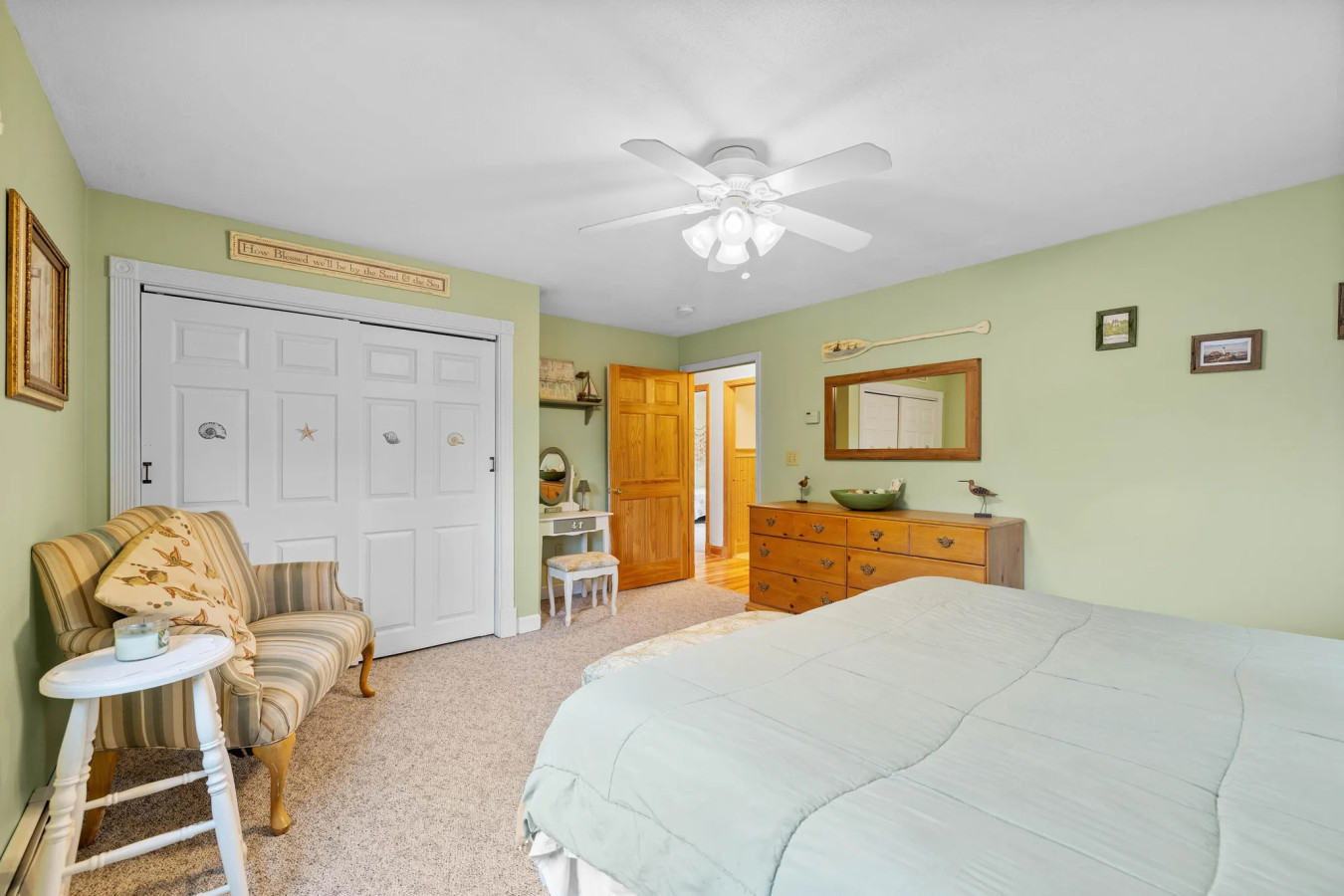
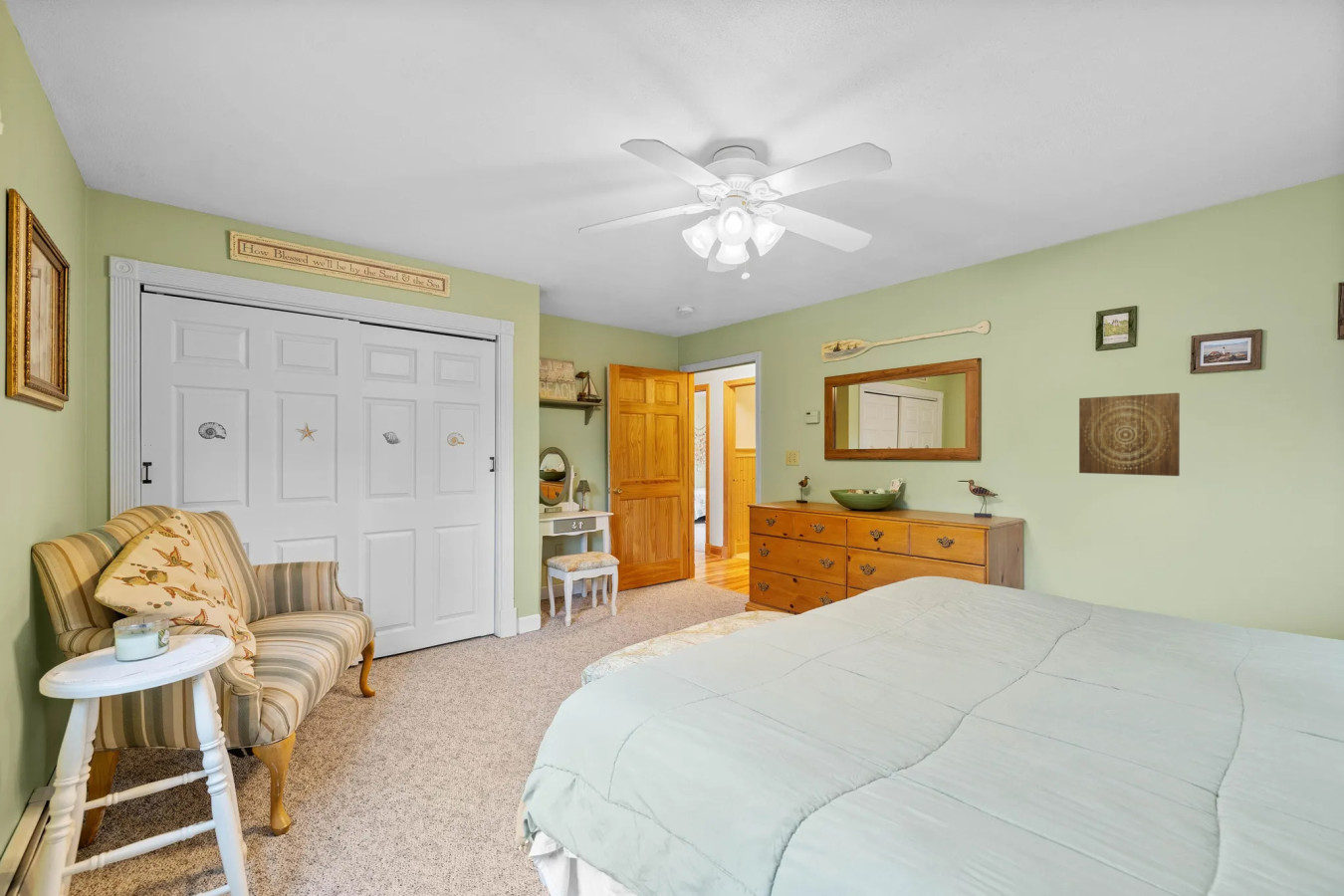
+ wall art (1126, 435)
